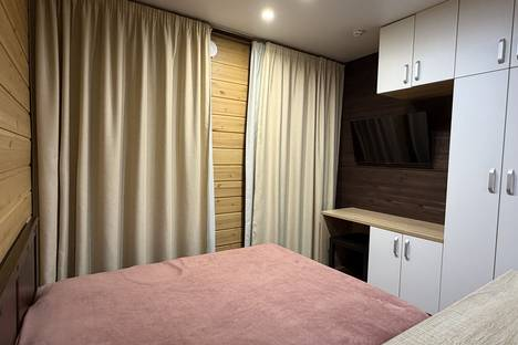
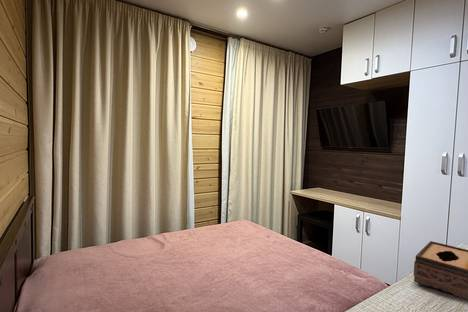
+ tissue box (447, 266)
